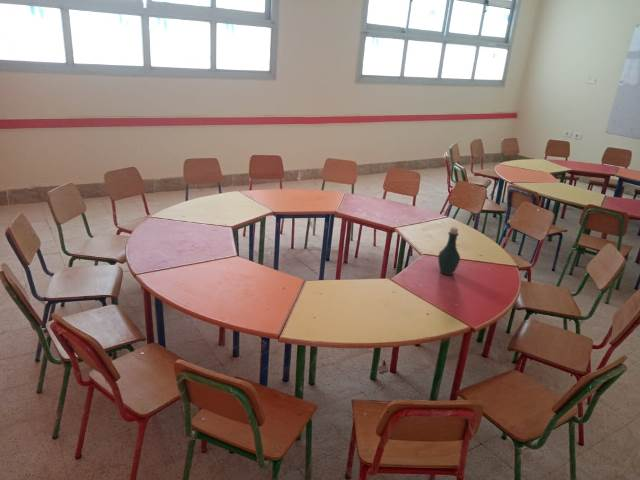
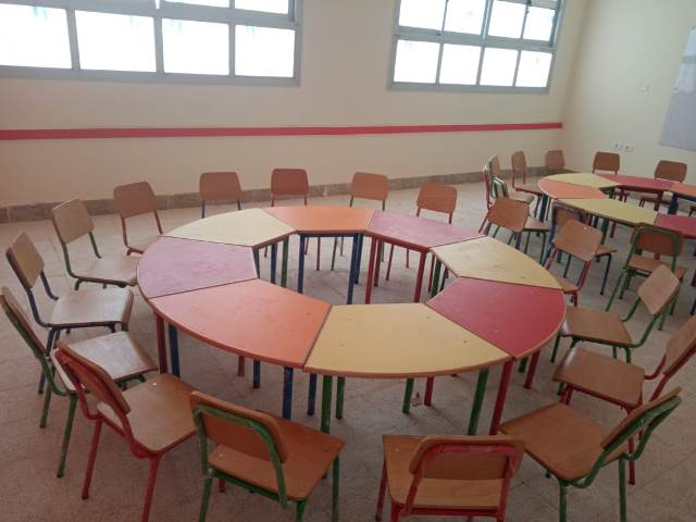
- bottle (450, 250)
